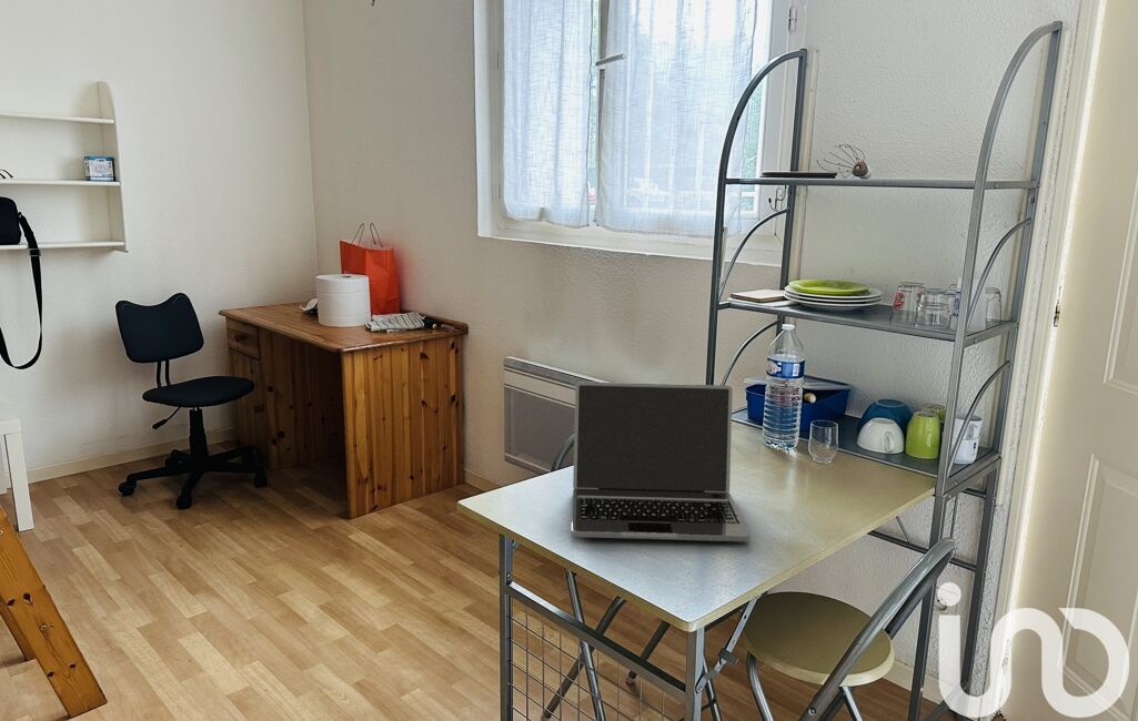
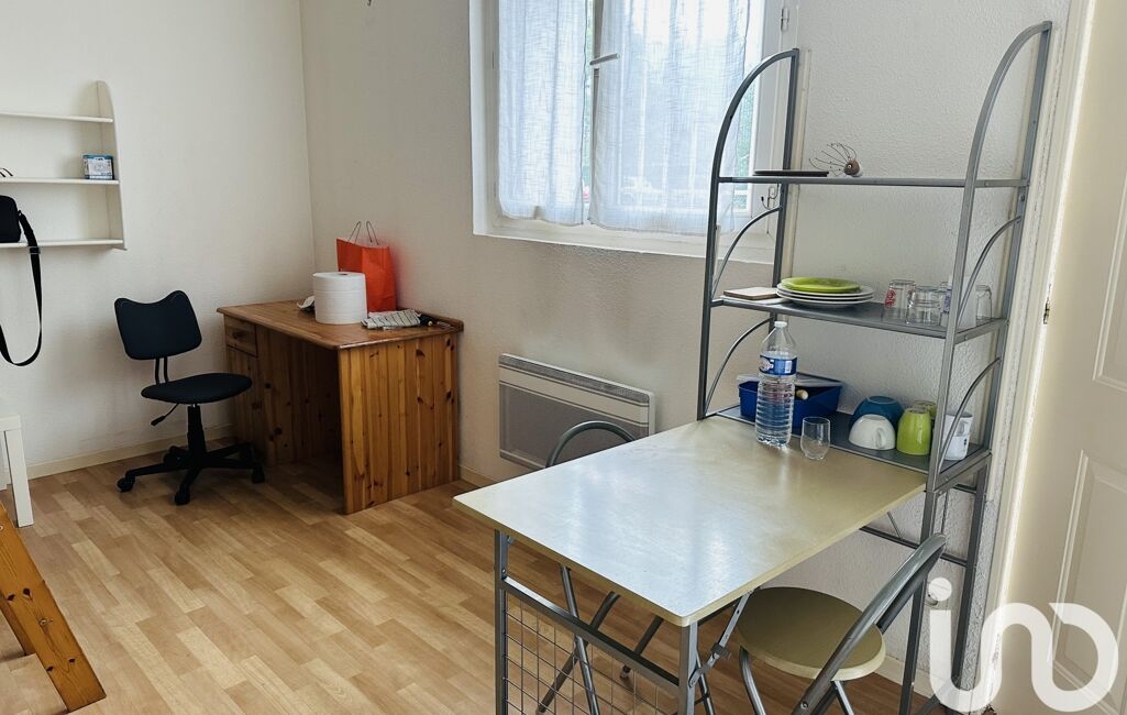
- laptop (656, 456)
